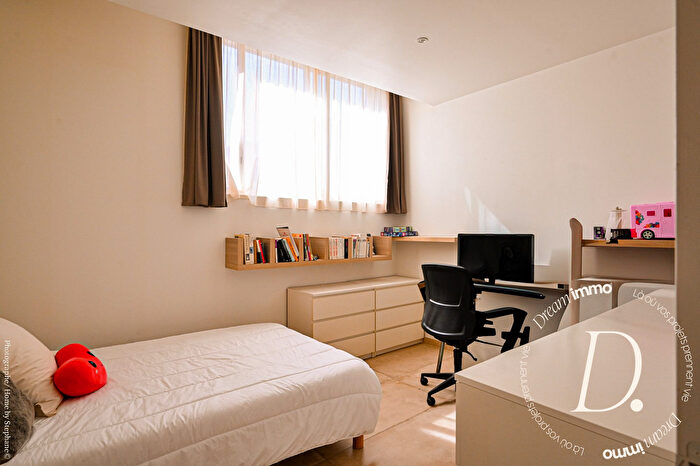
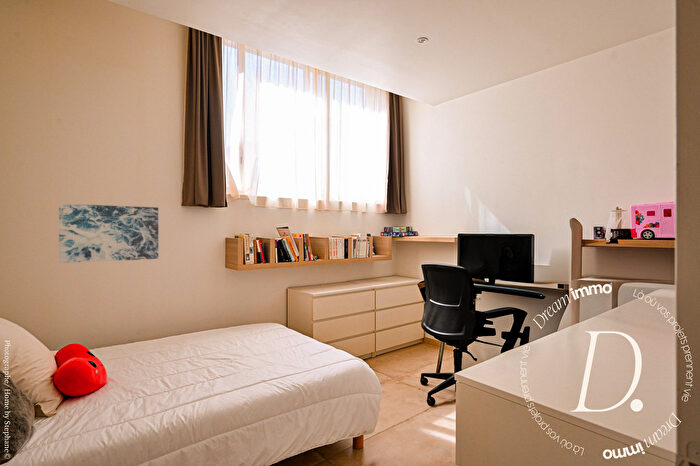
+ wall art (112, 233)
